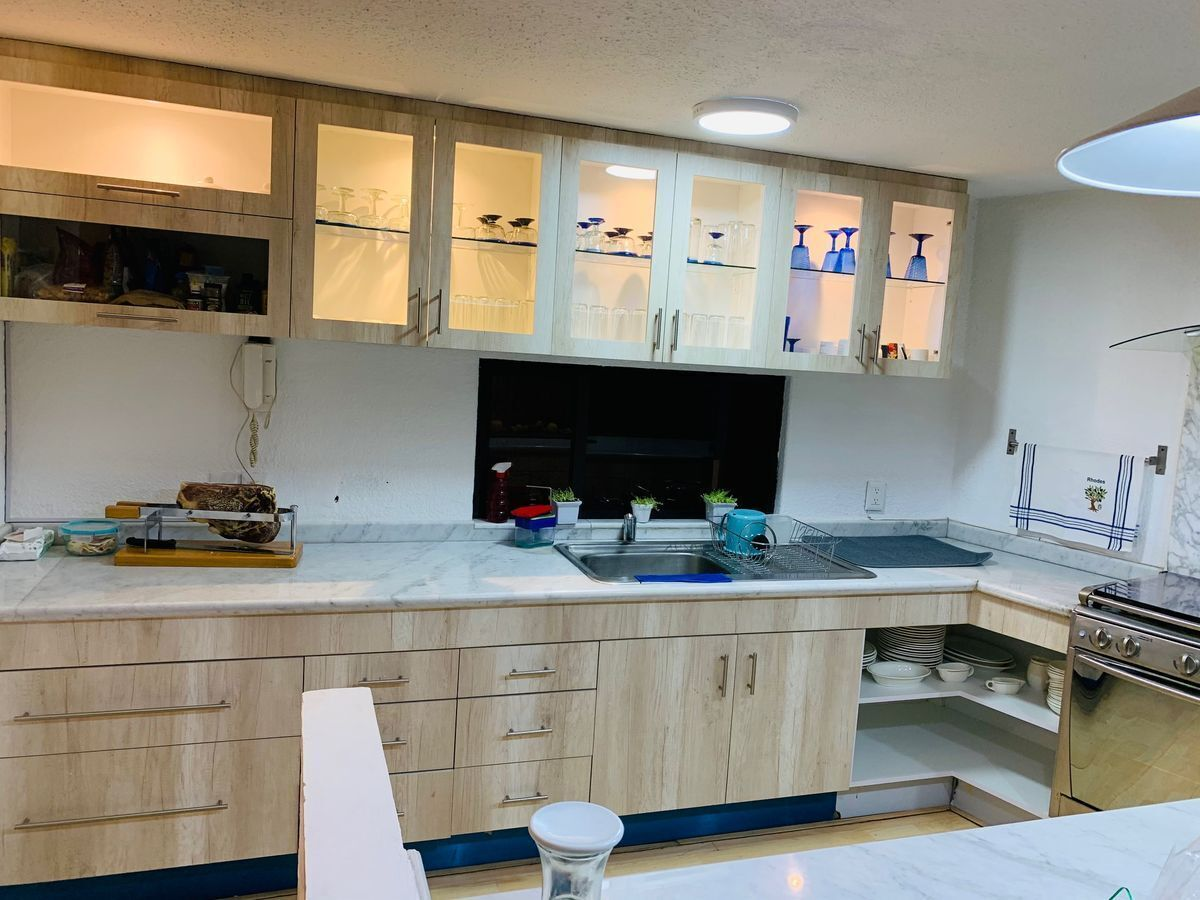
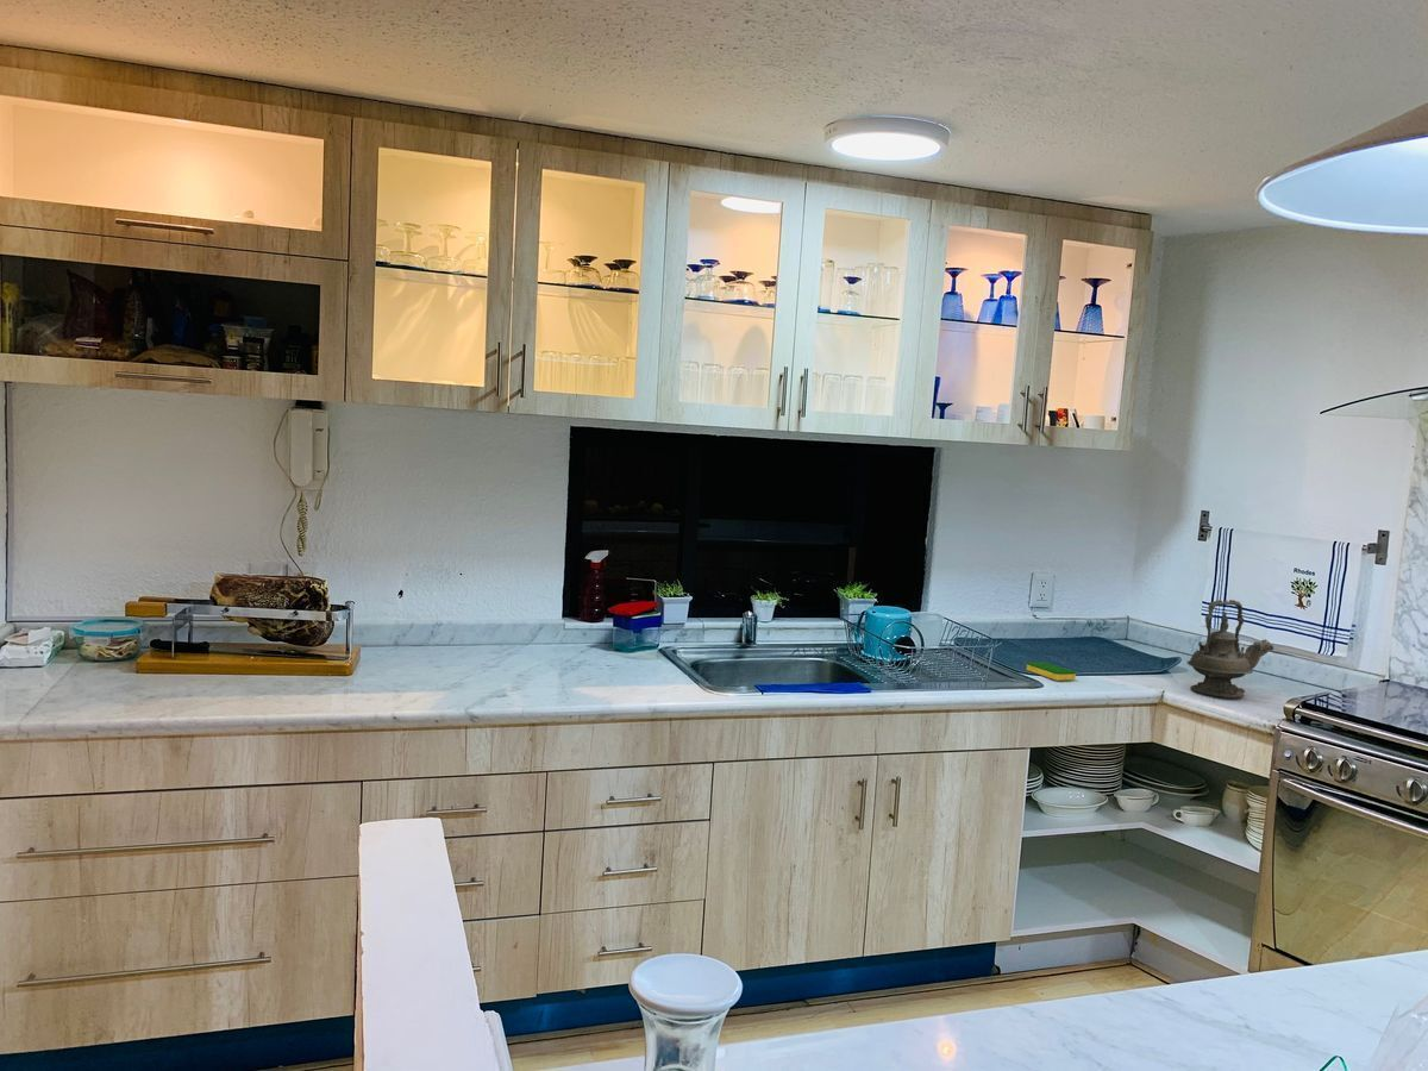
+ teapot (1235, 646)
+ dish sponge (1051, 670)
